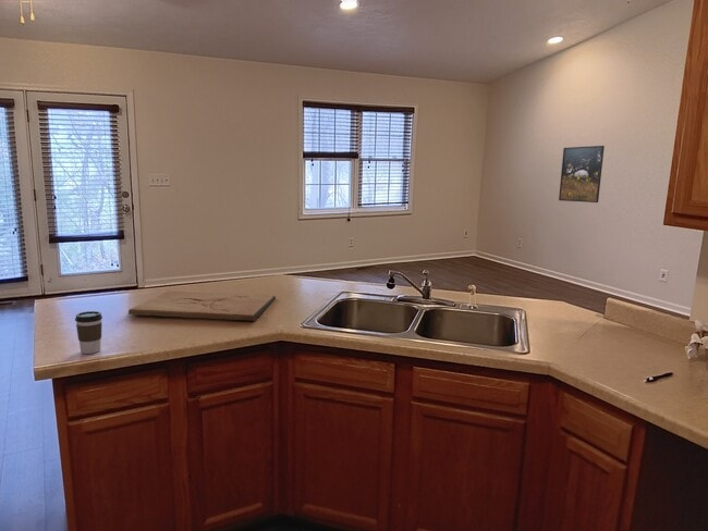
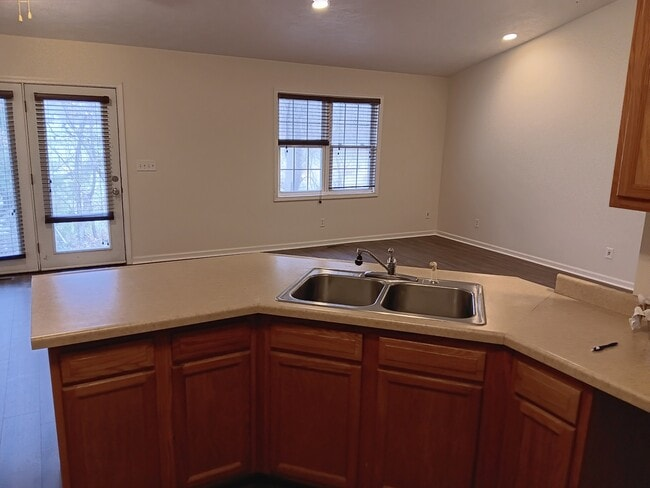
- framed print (579, 174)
- cutting board (207, 304)
- coffee cup (89, 332)
